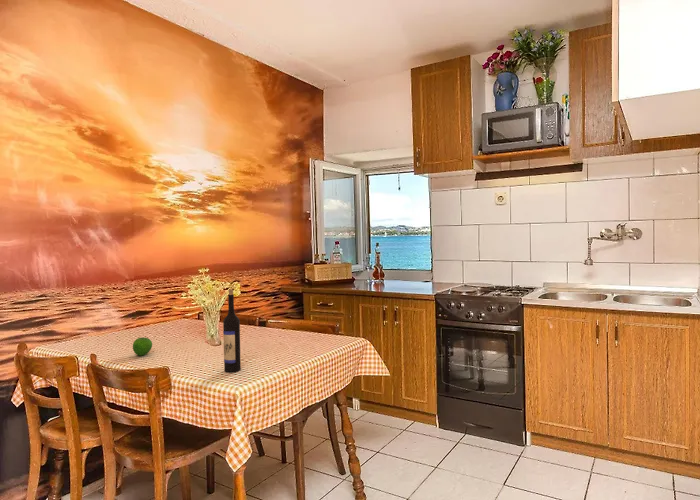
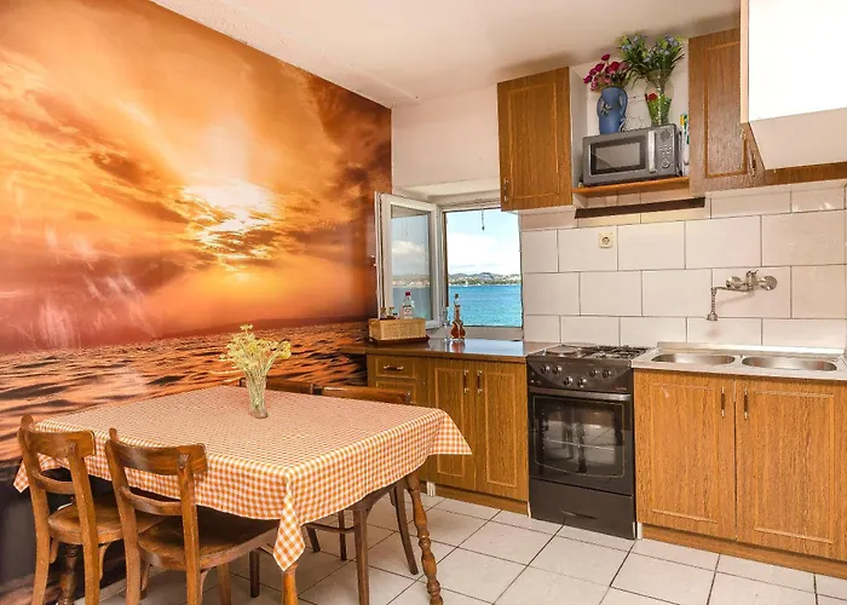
- apple (142, 346)
- wine bottle (231, 329)
